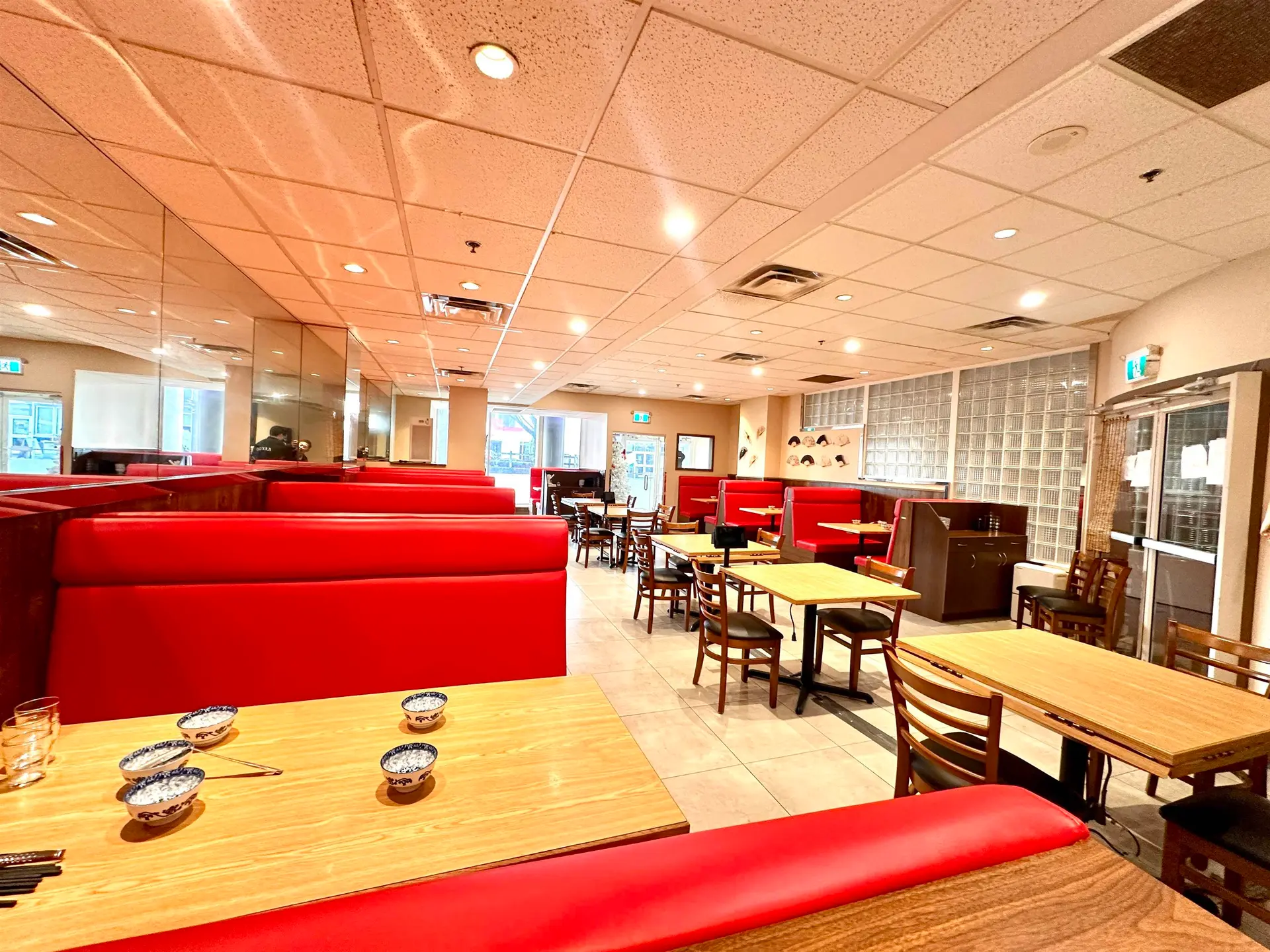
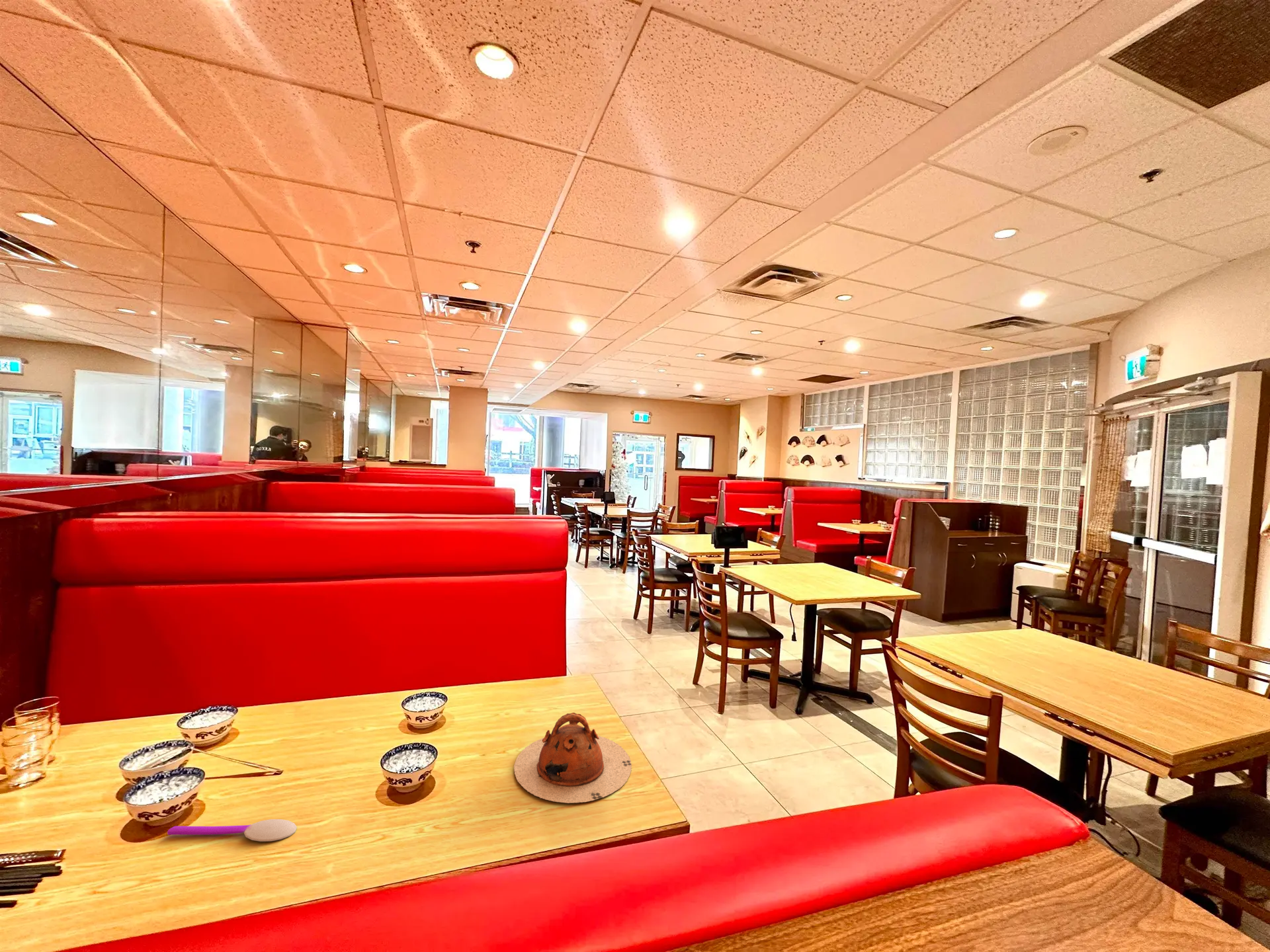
+ spoon (232, 829)
+ teapot (575, 738)
